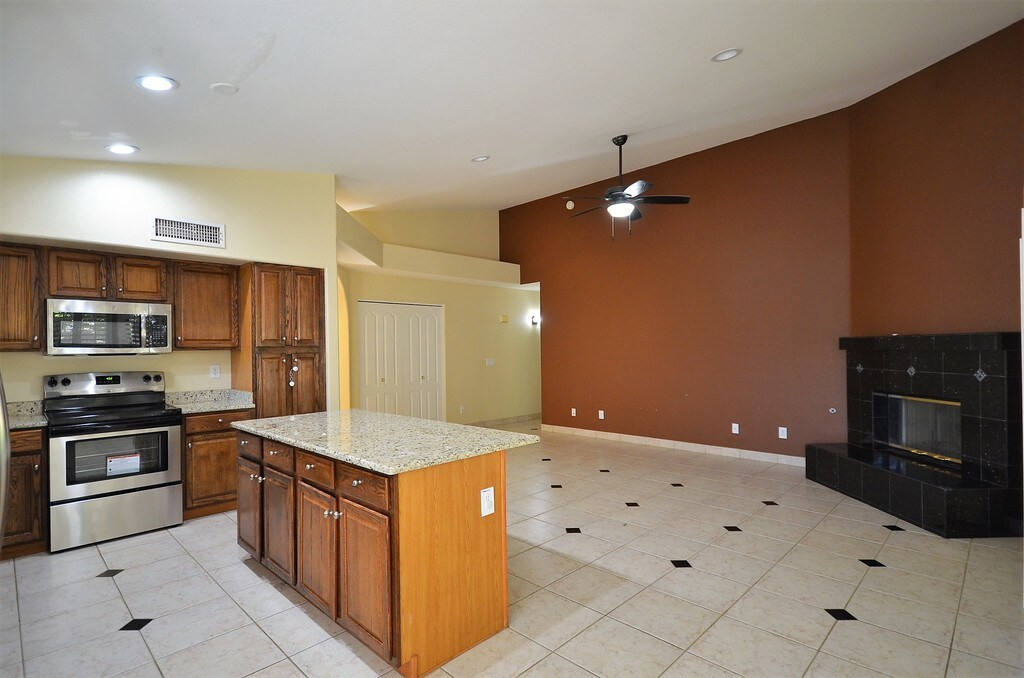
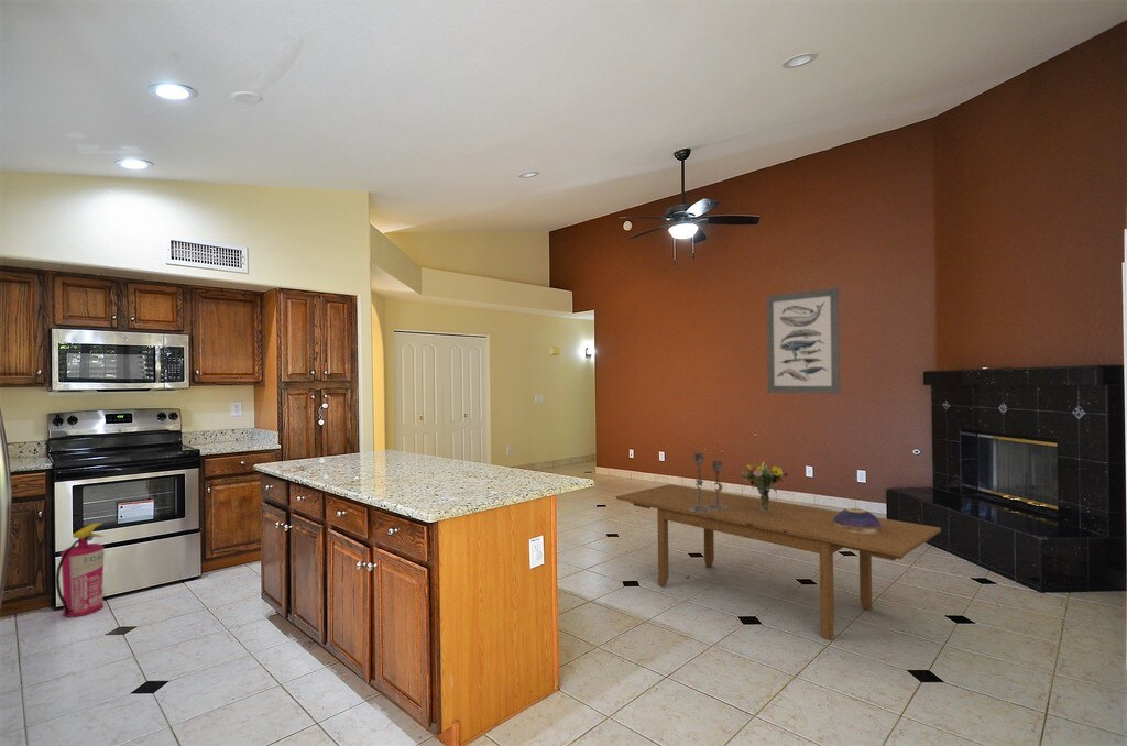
+ dining table (762, 540)
+ fire extinguisher (80, 569)
+ wall art (801, 342)
+ candlestick (702, 481)
+ decorative bowl (856, 517)
+ bouquet (763, 486)
